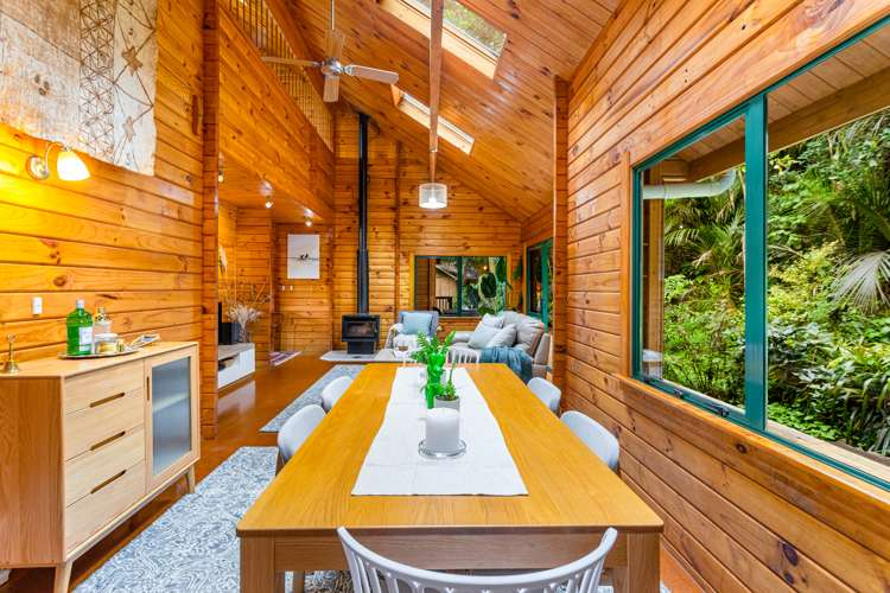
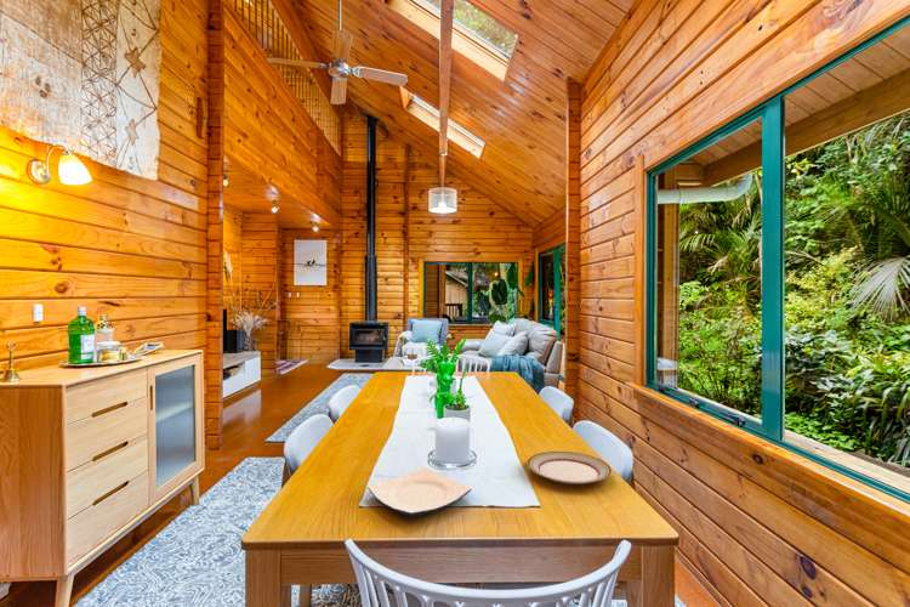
+ plate (419, 492)
+ plate (568, 469)
